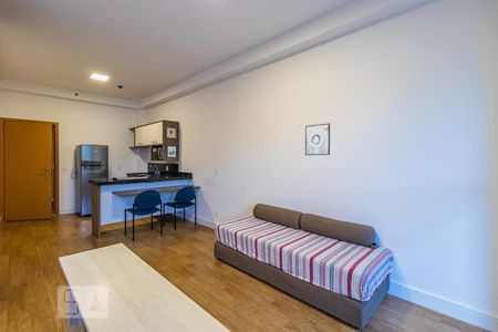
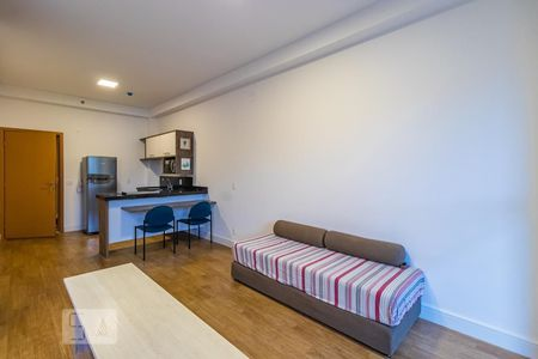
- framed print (317, 139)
